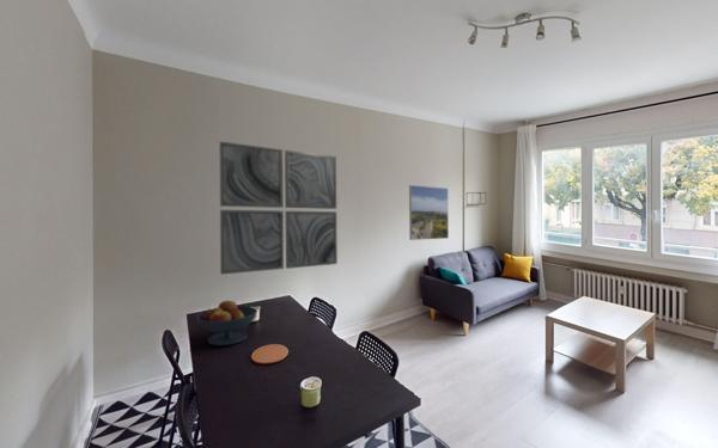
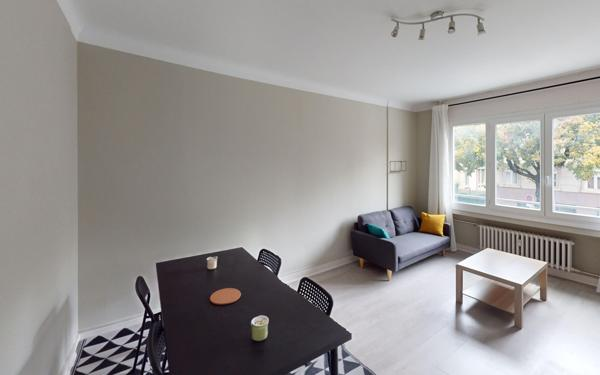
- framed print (430, 213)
- fruit bowl (227, 320)
- wall art (285, 207)
